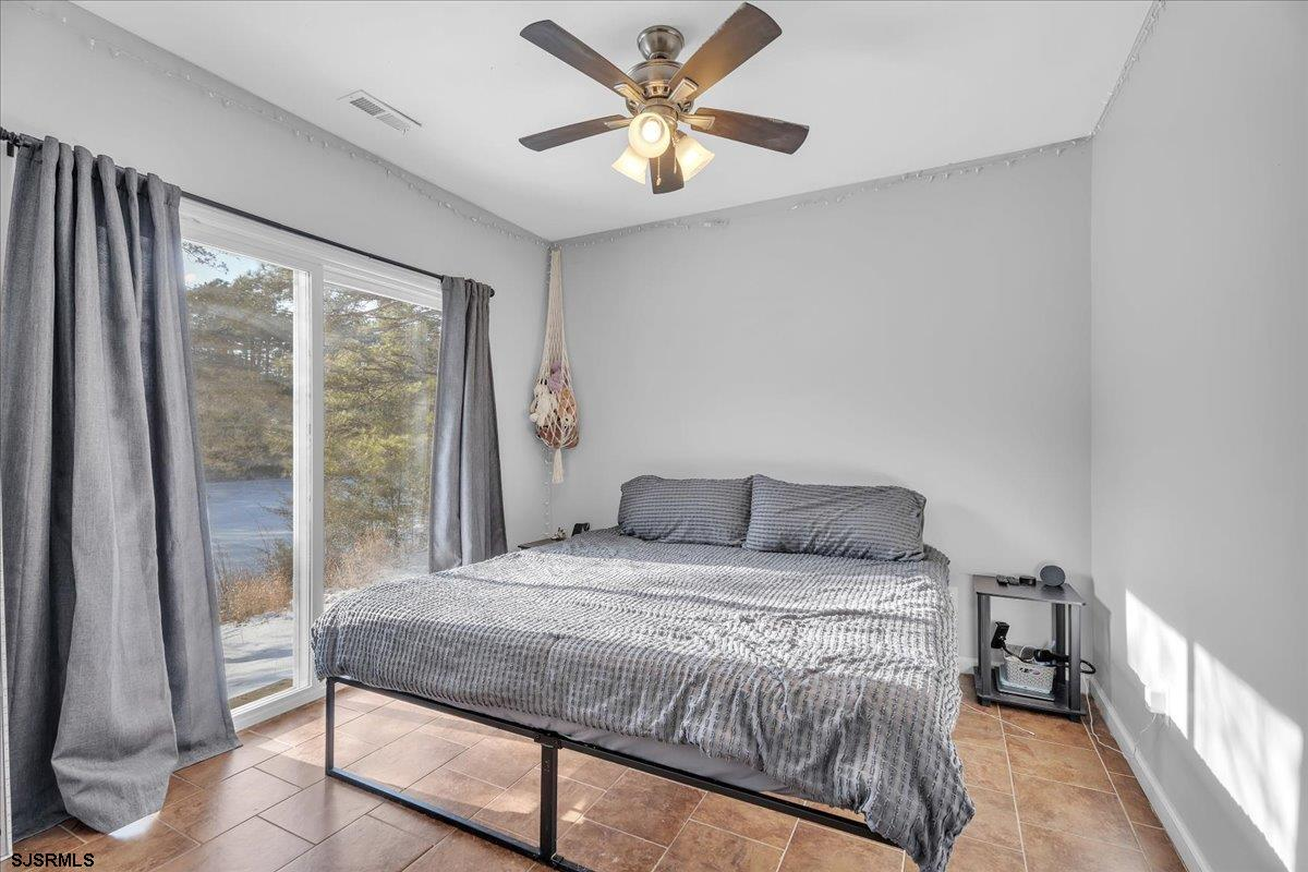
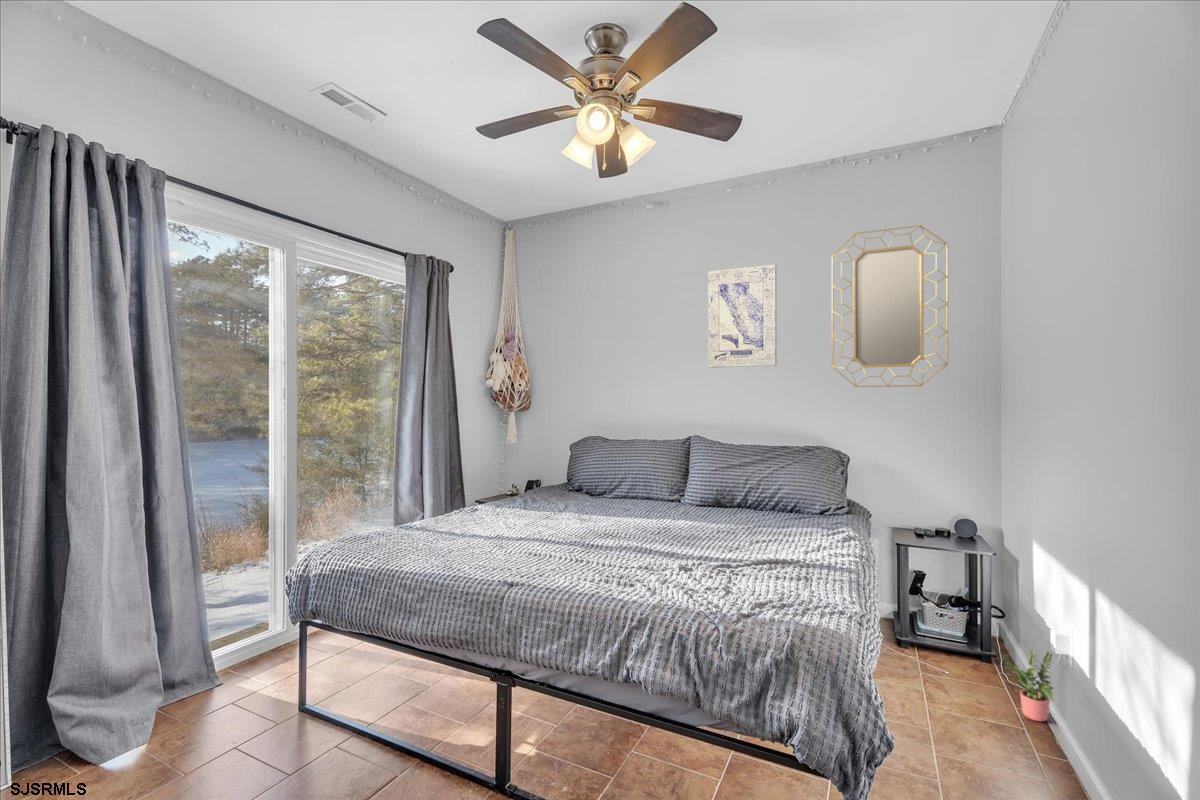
+ wall art (741, 317)
+ home mirror (887, 307)
+ potted plant (1029, 686)
